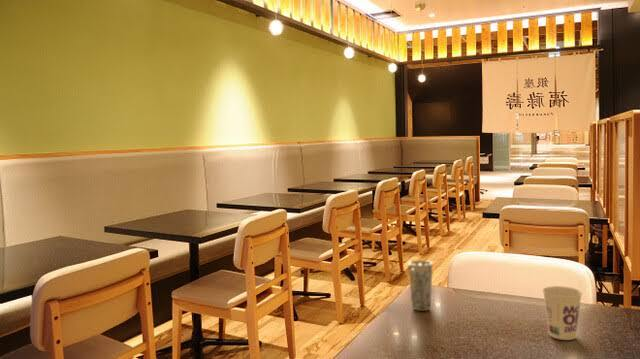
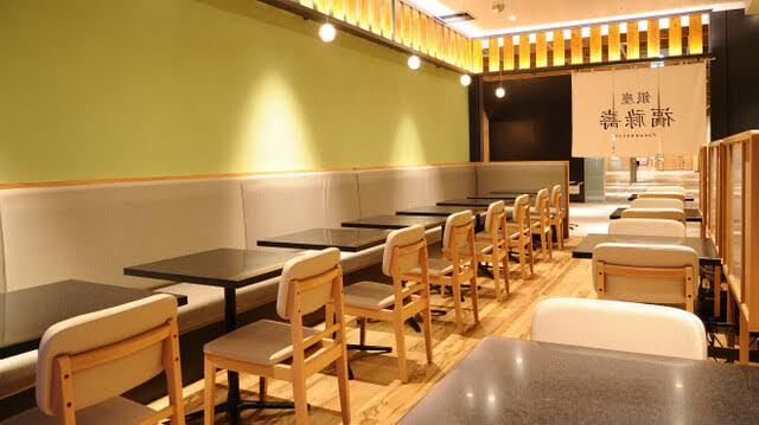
- cup (562, 313)
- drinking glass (420, 285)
